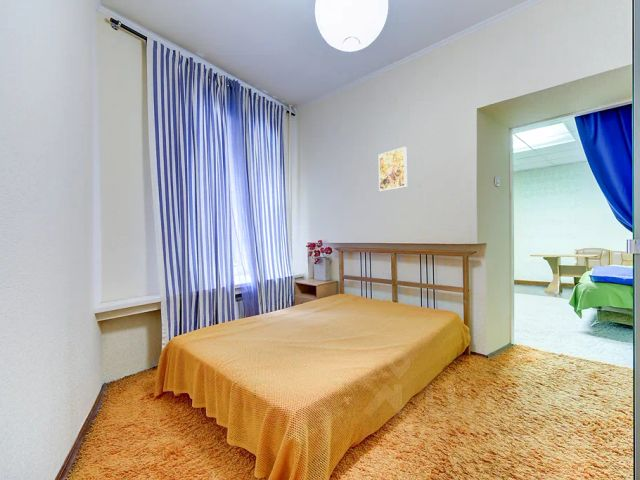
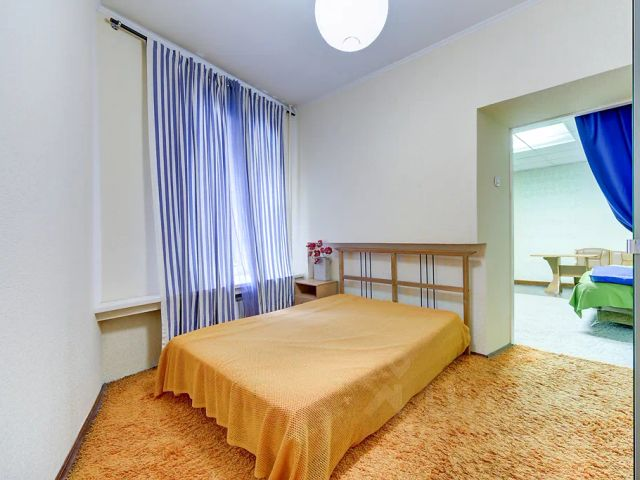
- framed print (392, 170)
